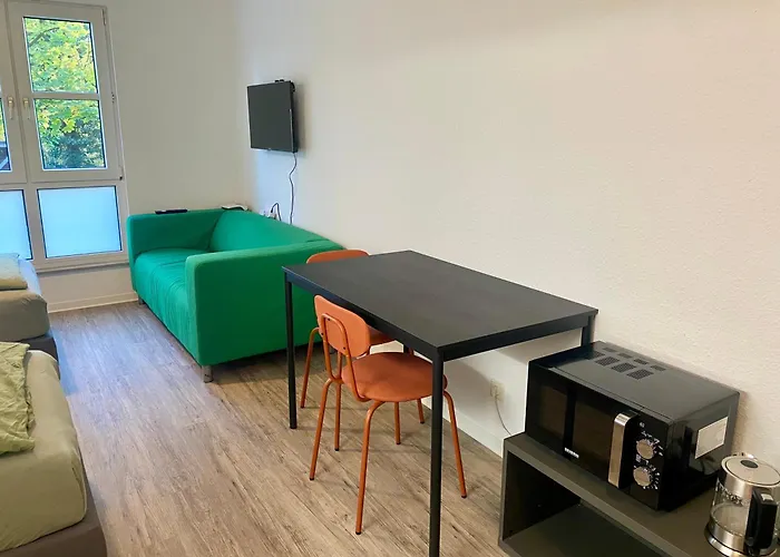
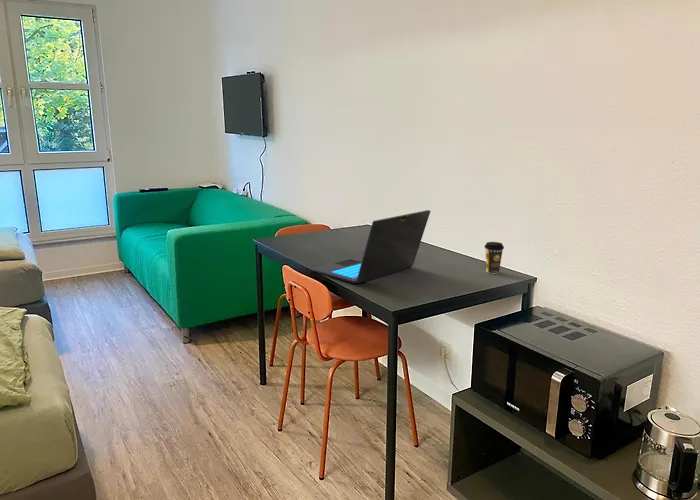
+ coffee cup (493, 257)
+ laptop (369, 240)
